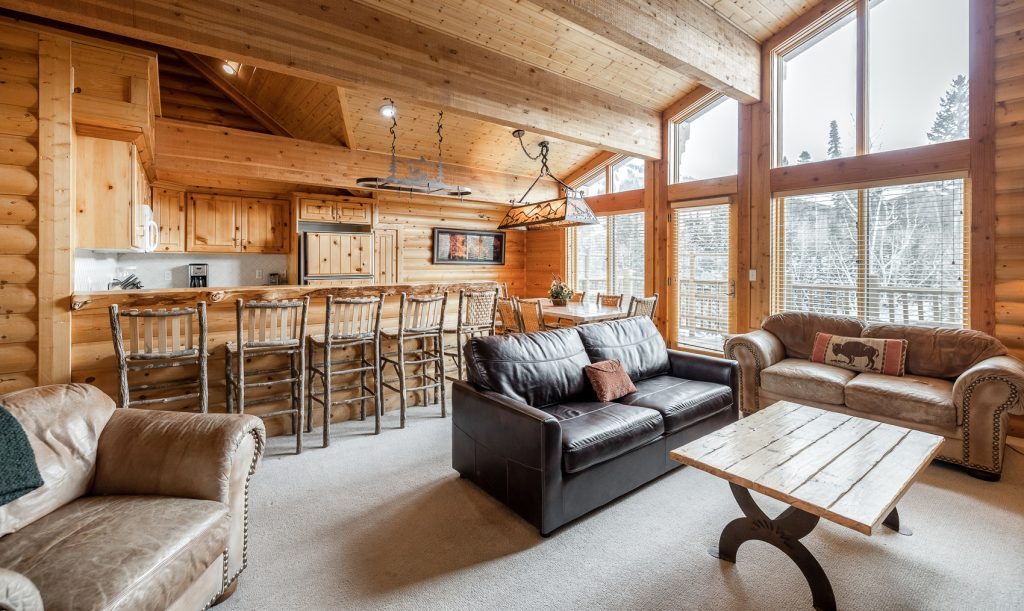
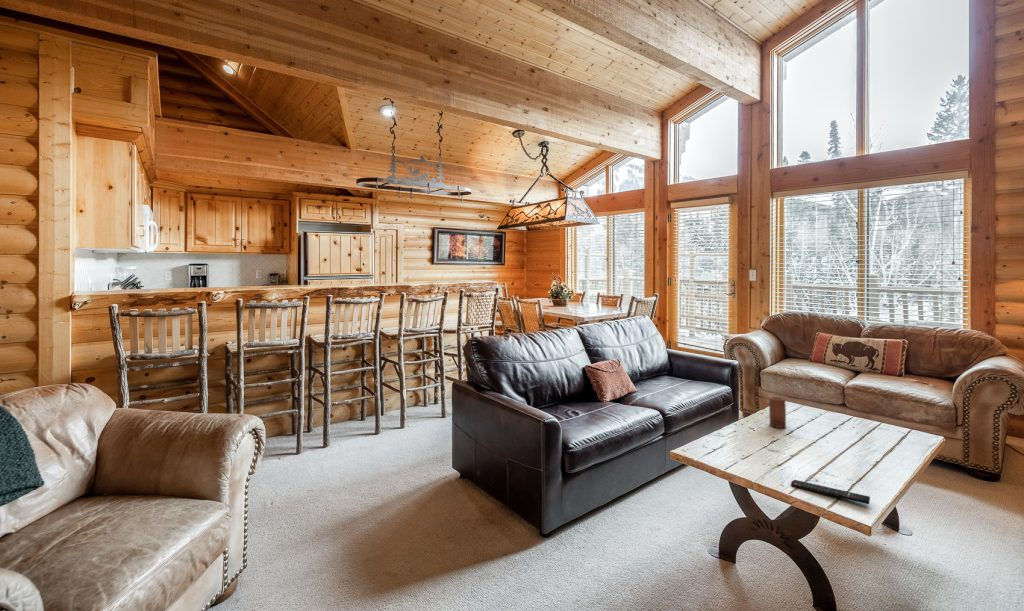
+ candle (777, 412)
+ remote control (828, 491)
